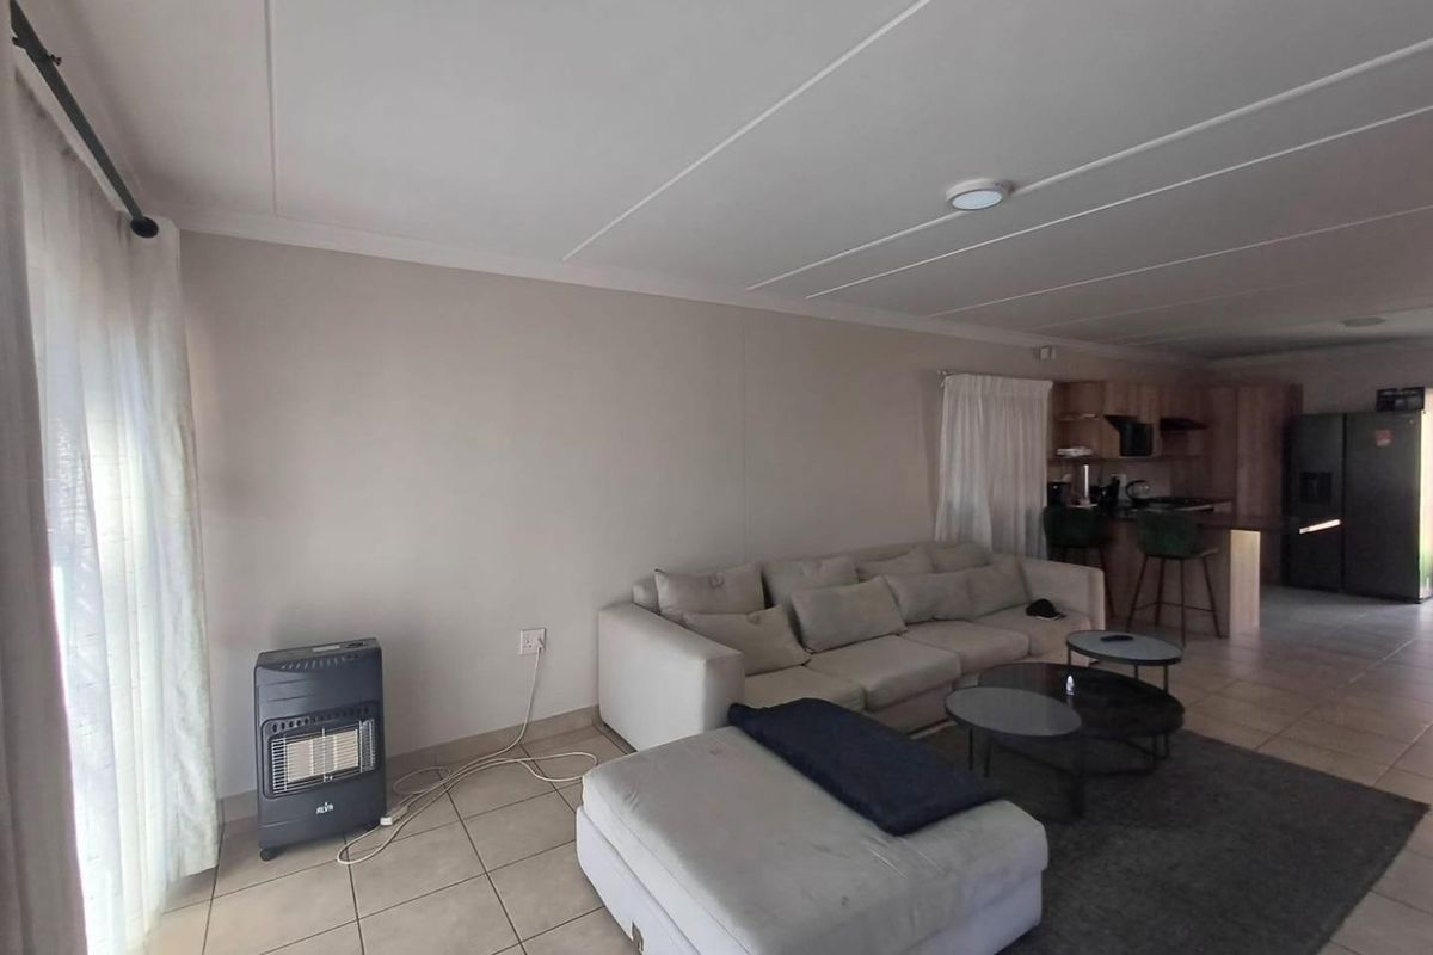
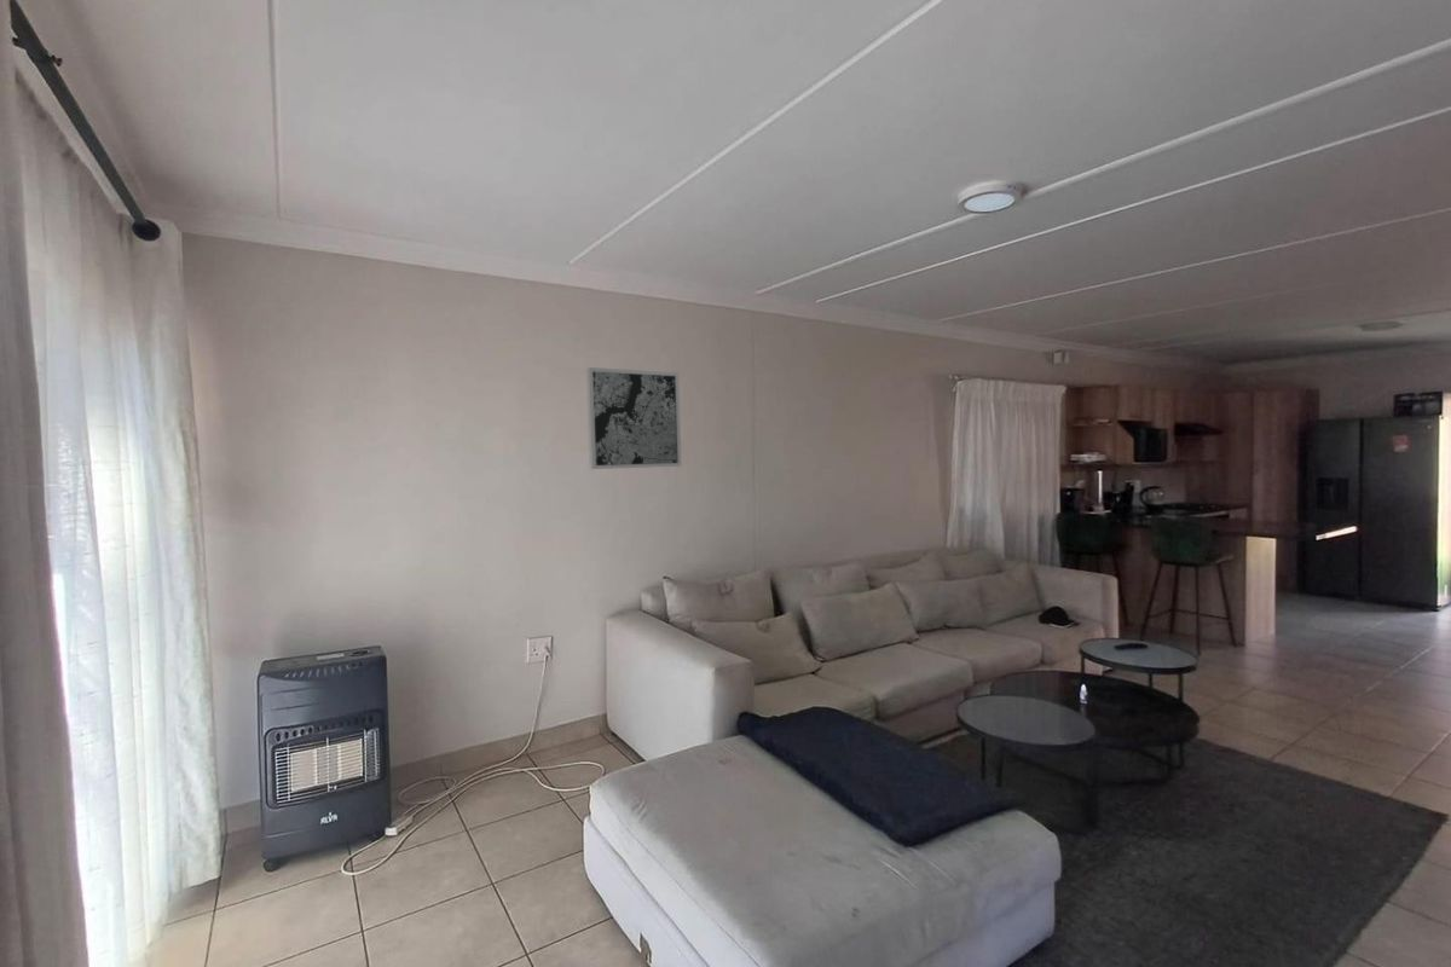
+ wall art (635, 418)
